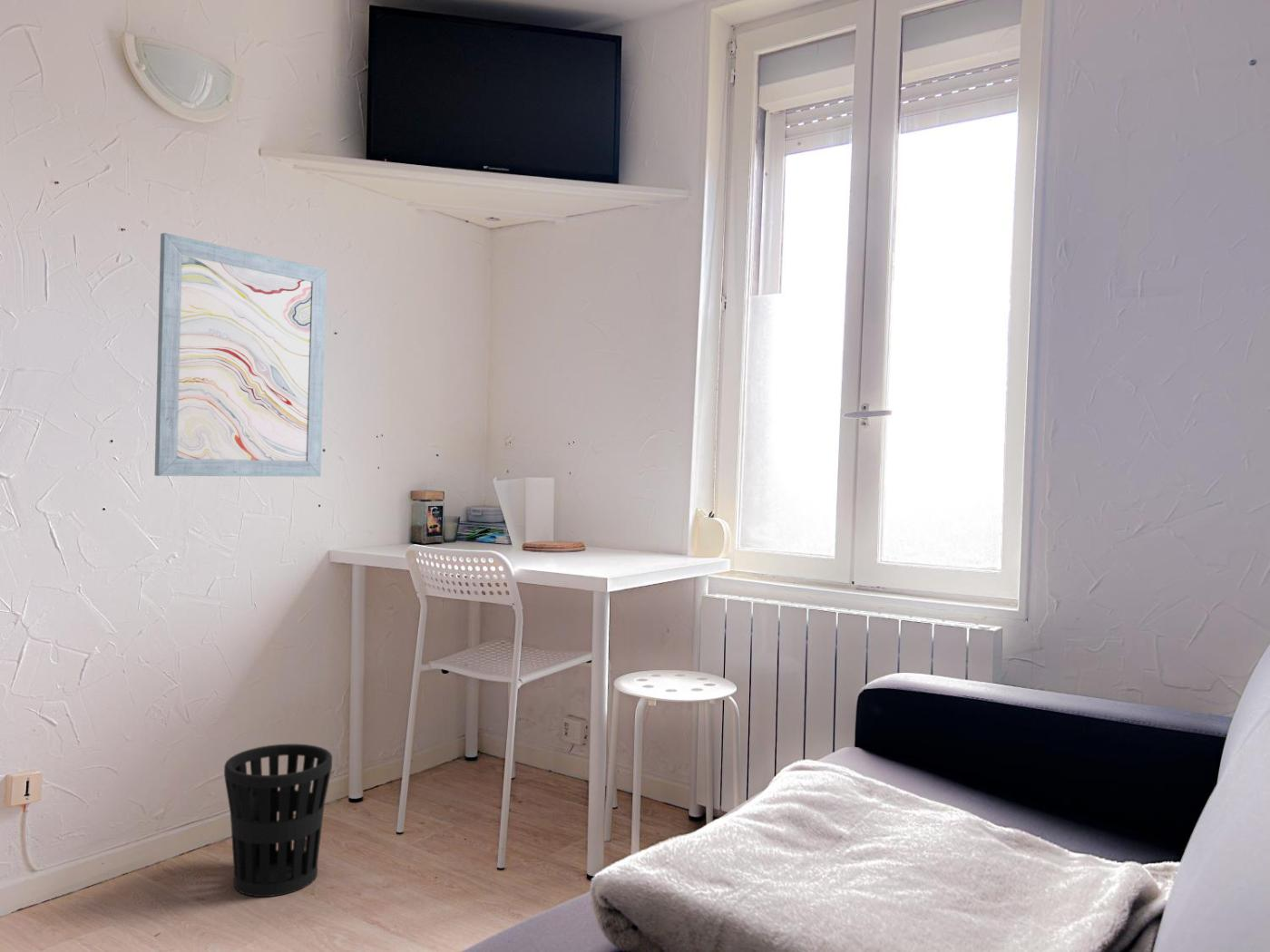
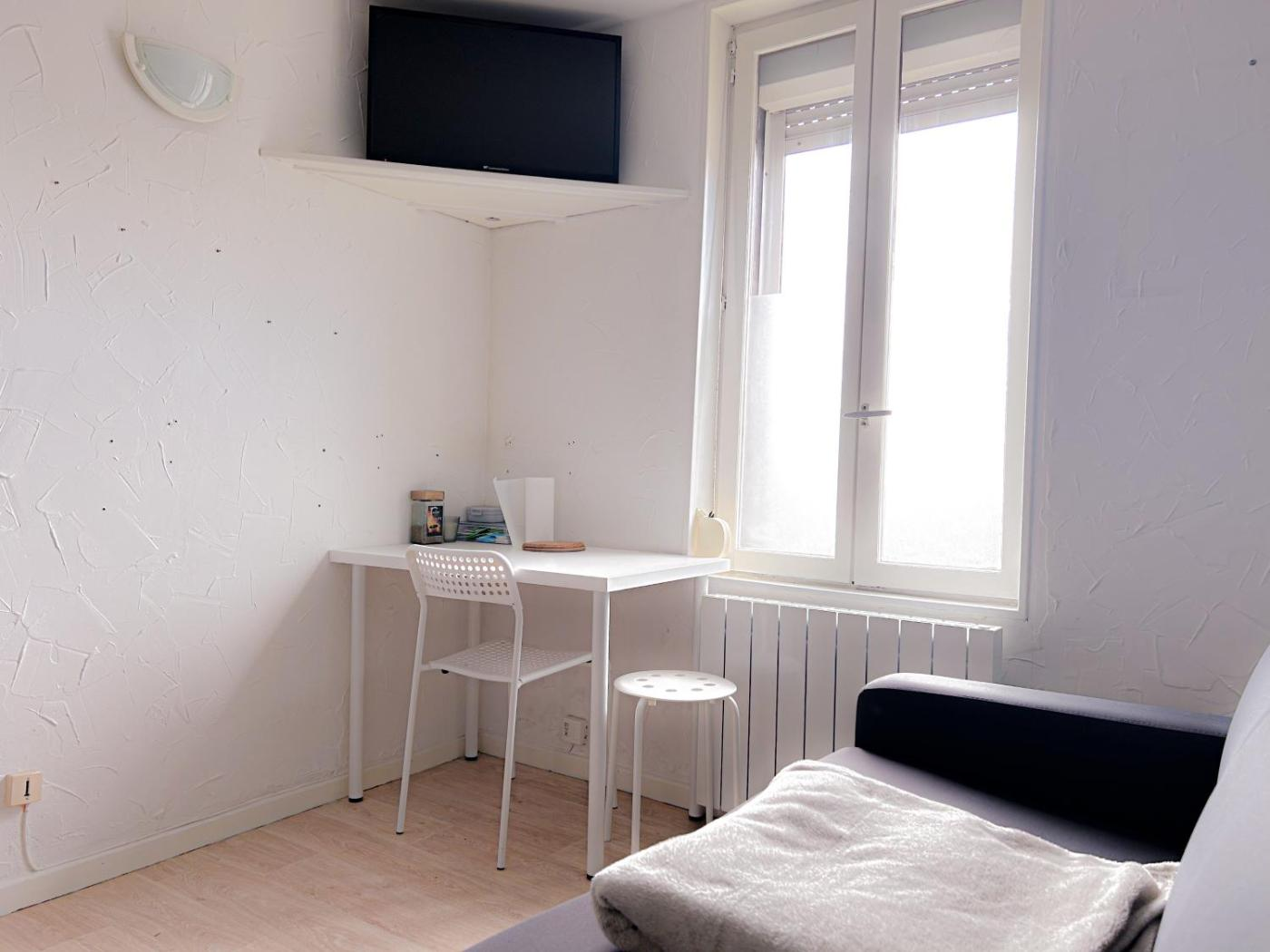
- wastebasket (277, 818)
- wall art (247, 364)
